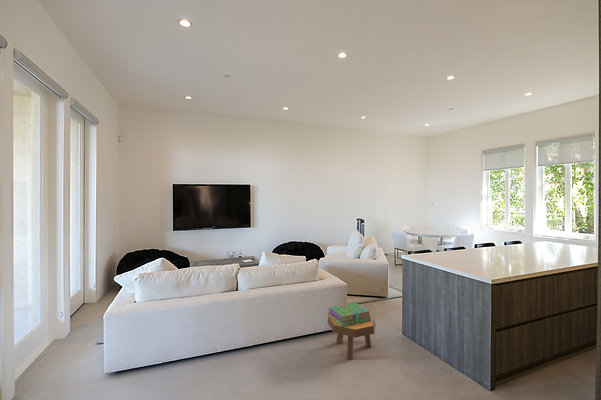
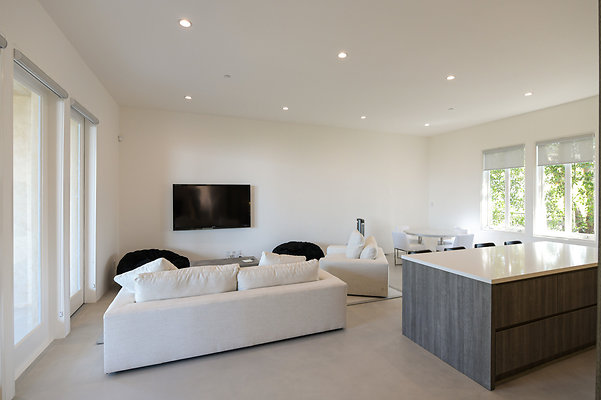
- footstool (351, 332)
- stack of books (349, 313)
